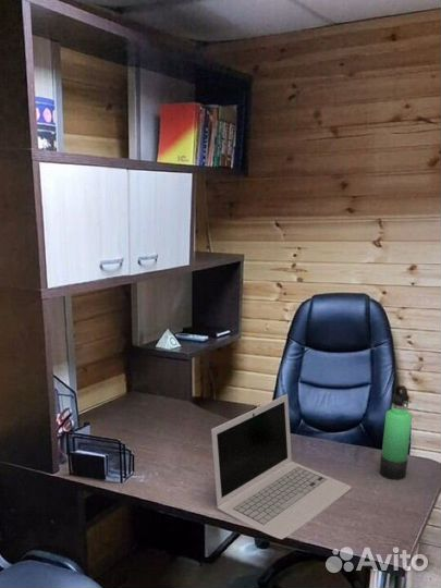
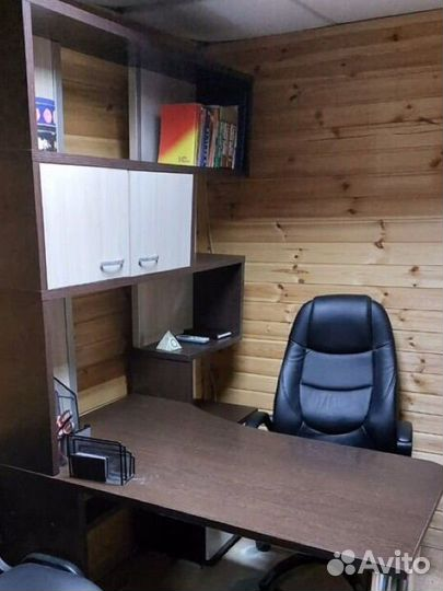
- thermos bottle (396, 430)
- laptop (284, 460)
